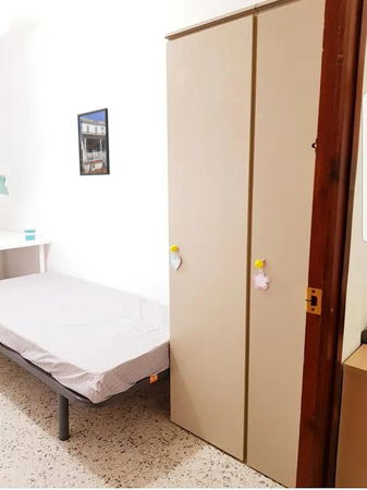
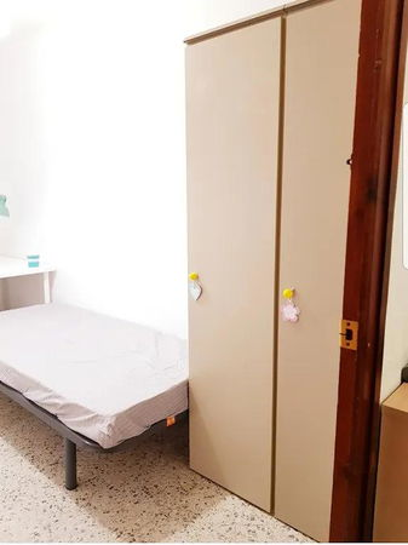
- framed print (93, 144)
